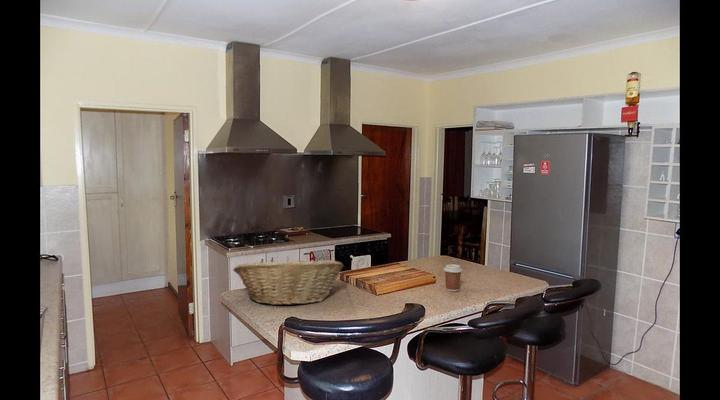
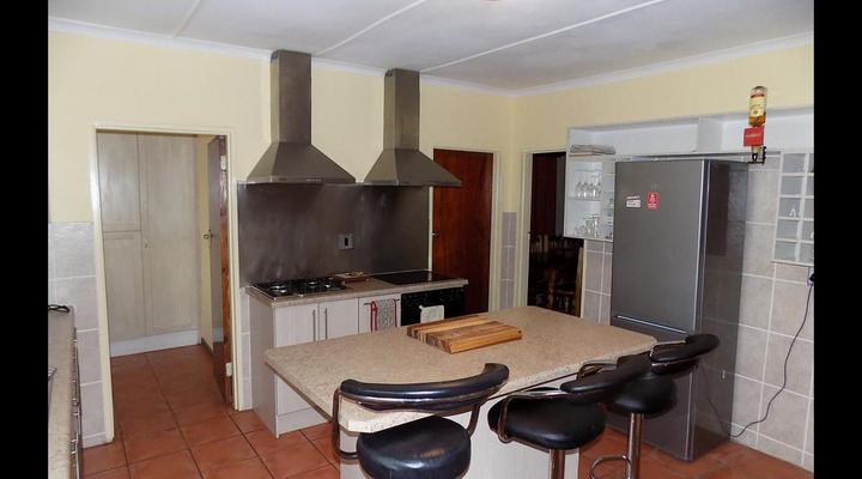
- fruit basket (289, 276)
- coffee cup (452, 277)
